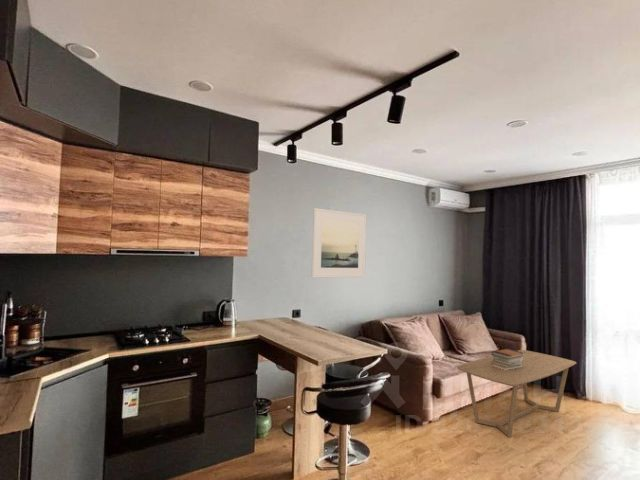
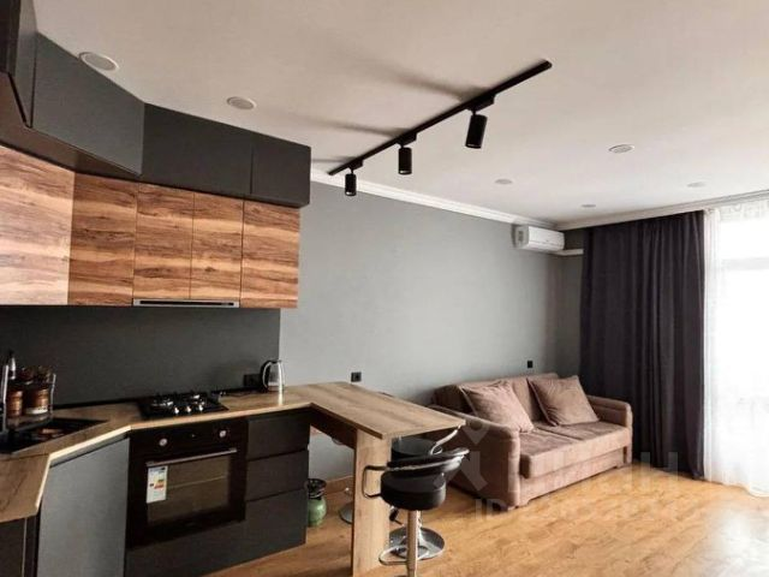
- book stack (507, 358)
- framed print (340, 244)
- coffee table (517, 390)
